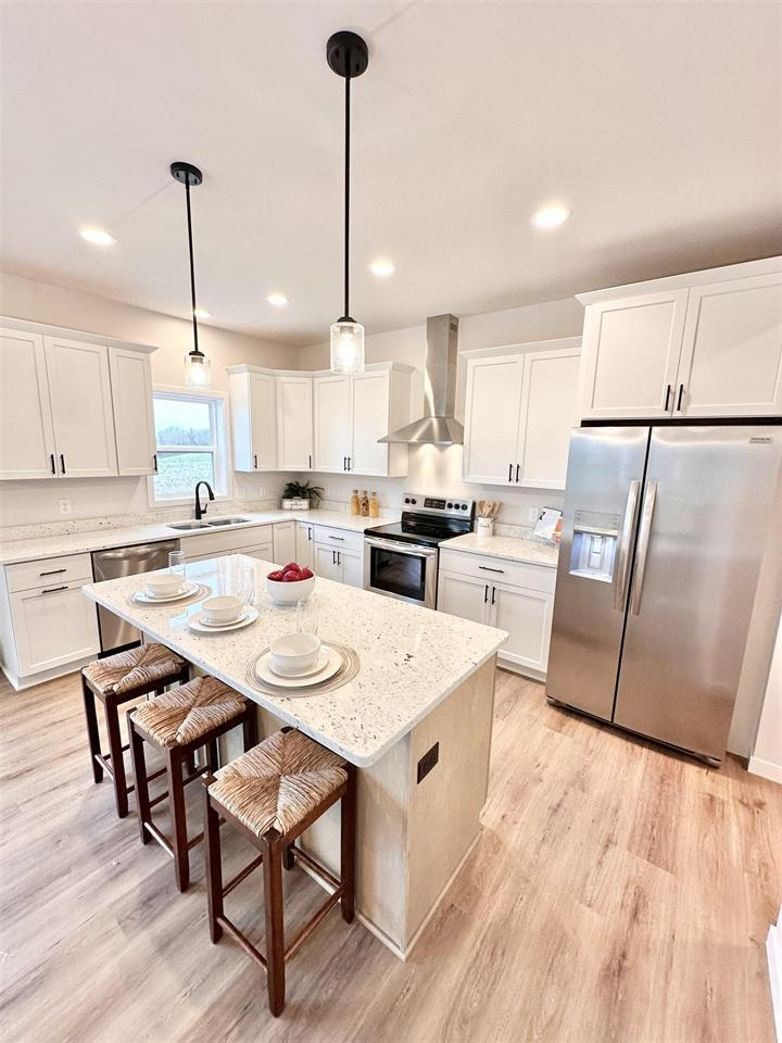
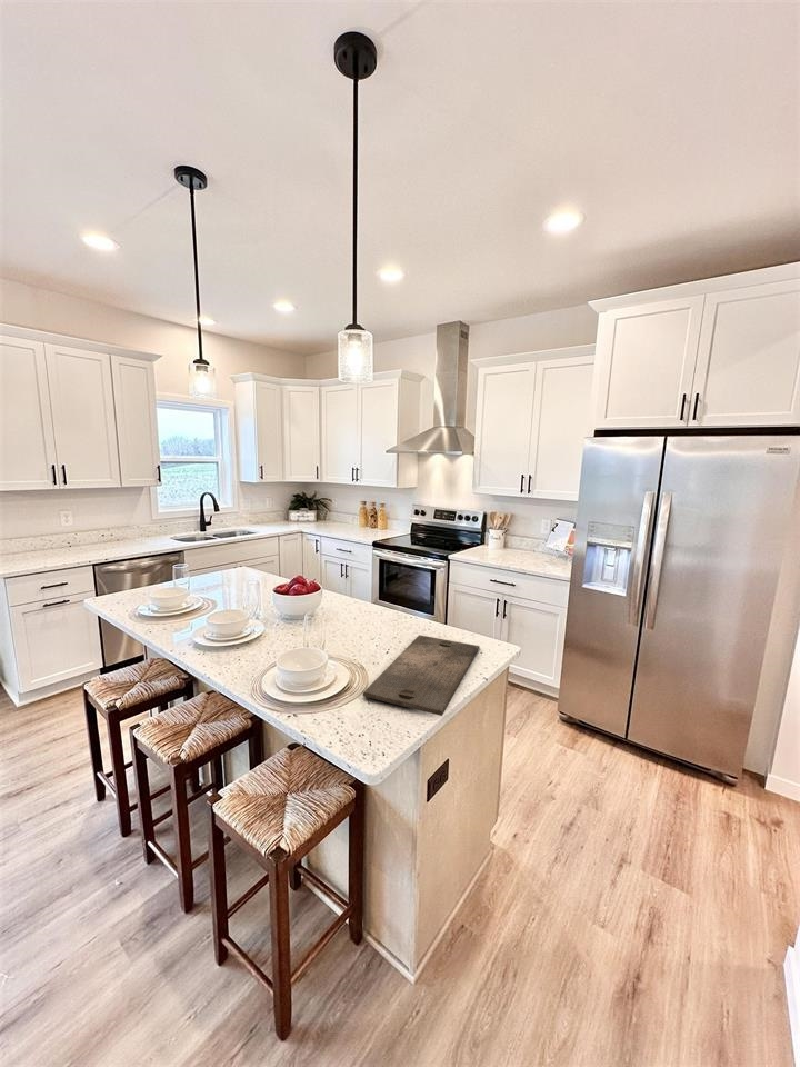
+ cutting board (428, 667)
